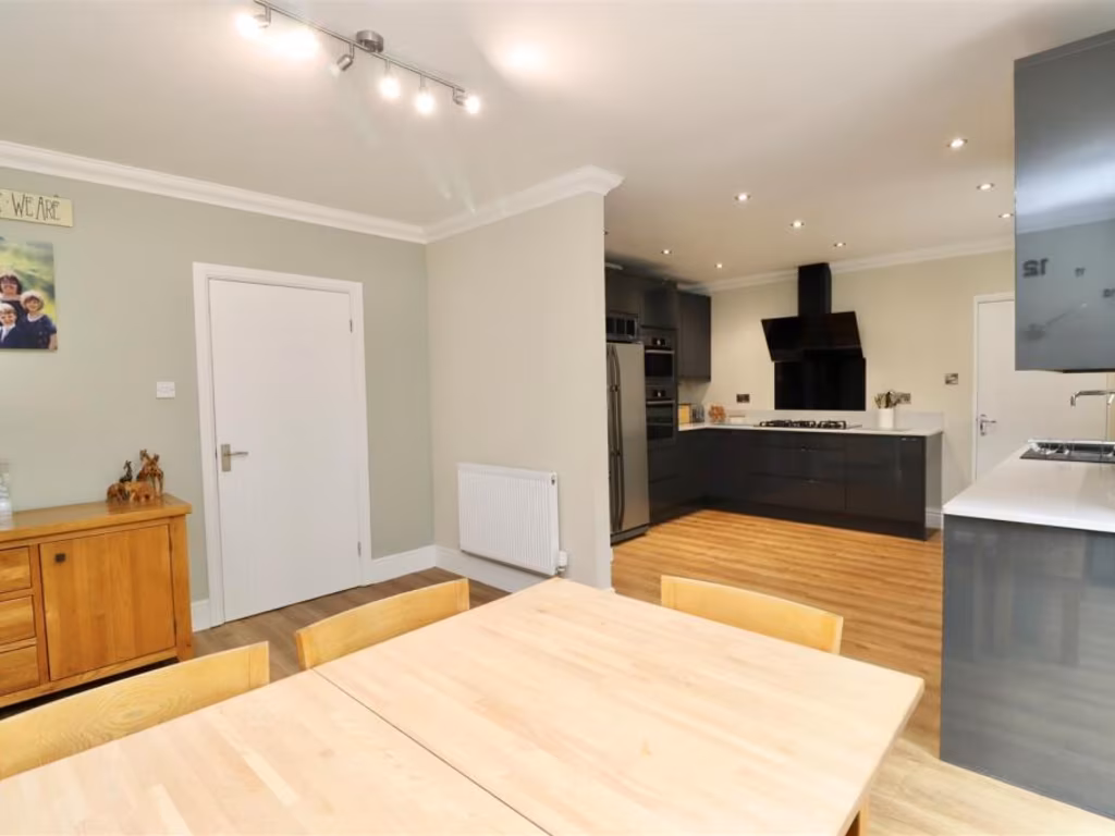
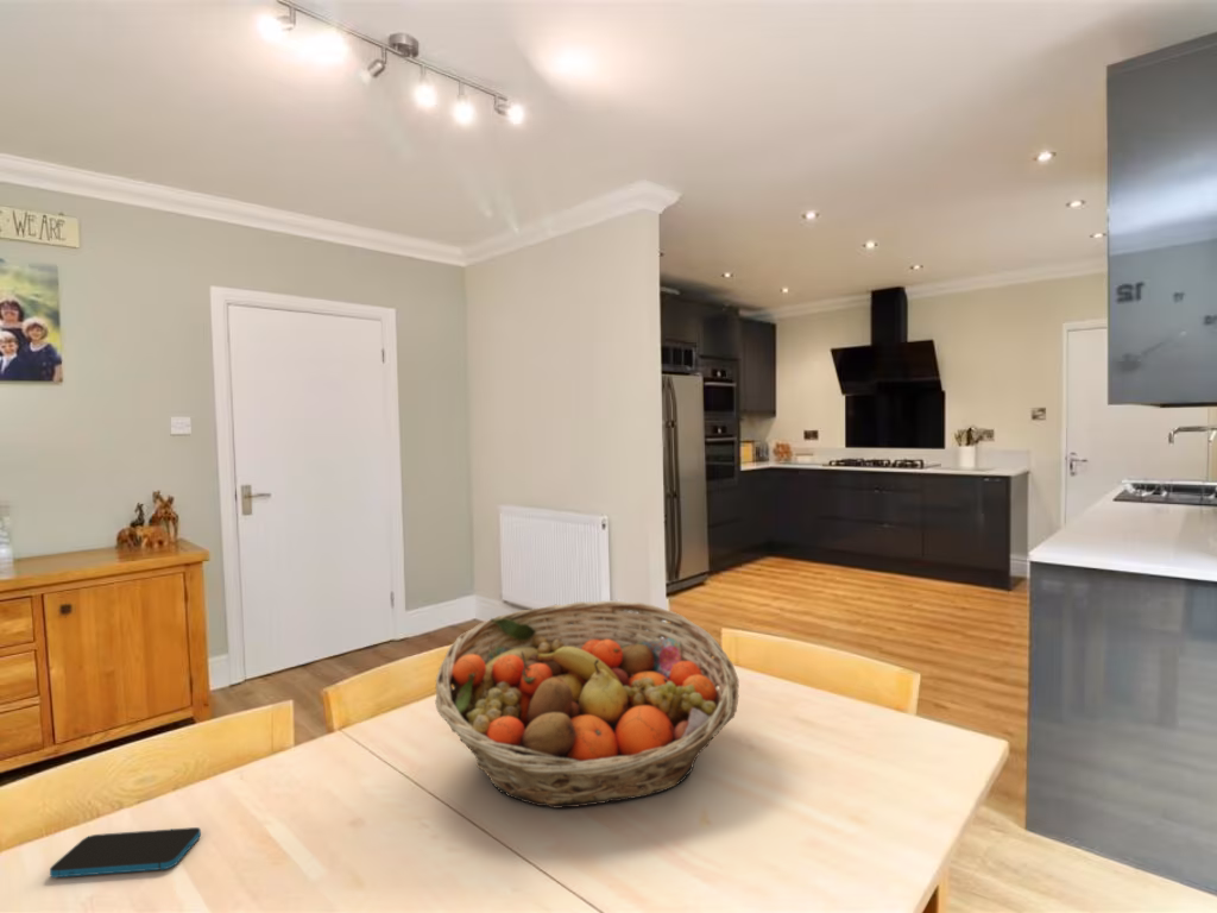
+ fruit basket (588, 692)
+ smartphone (128, 851)
